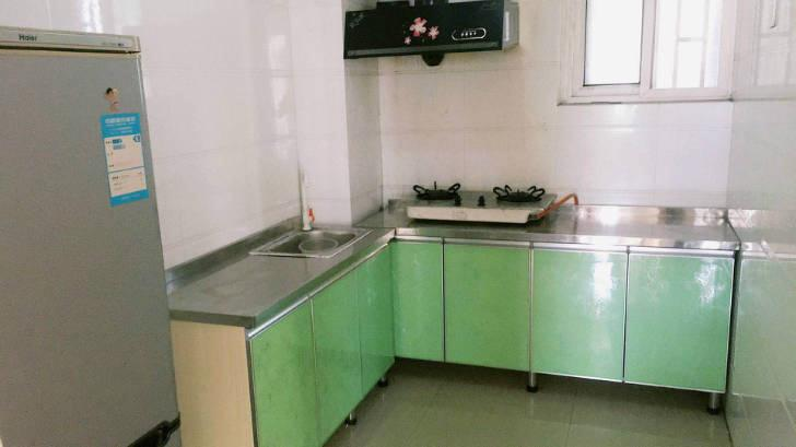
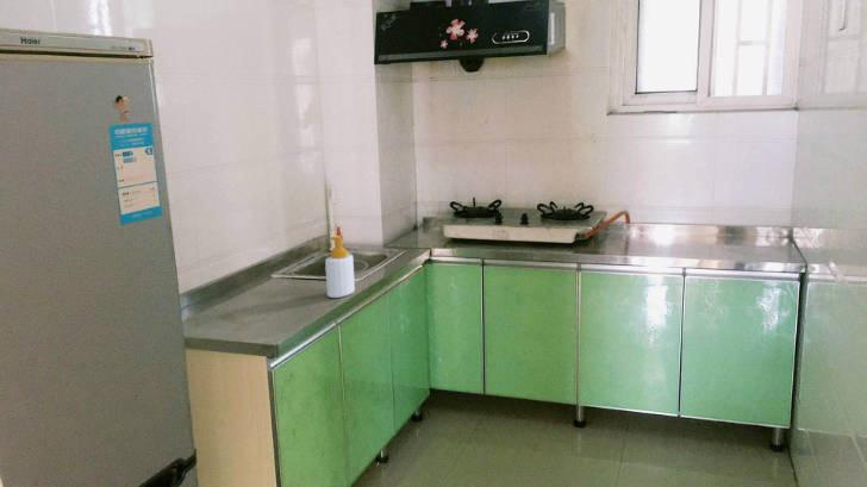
+ soap bottle (339, 266)
